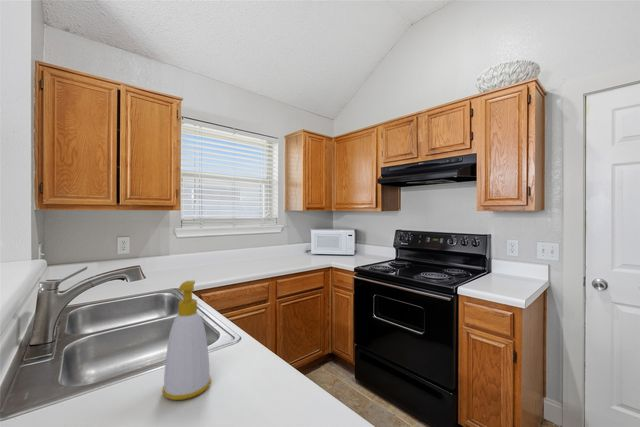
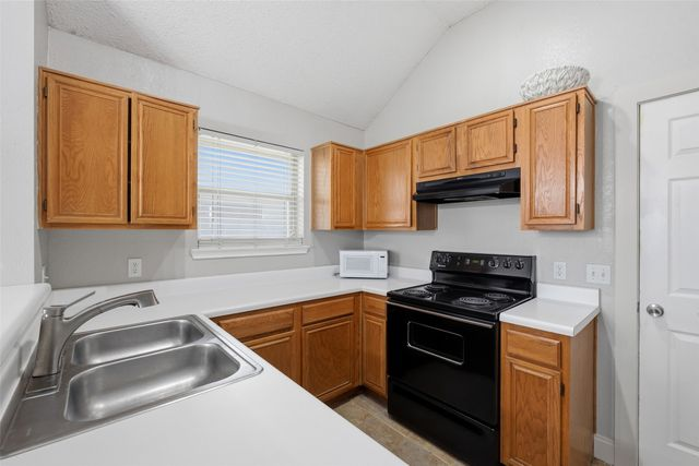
- soap bottle (187, 335)
